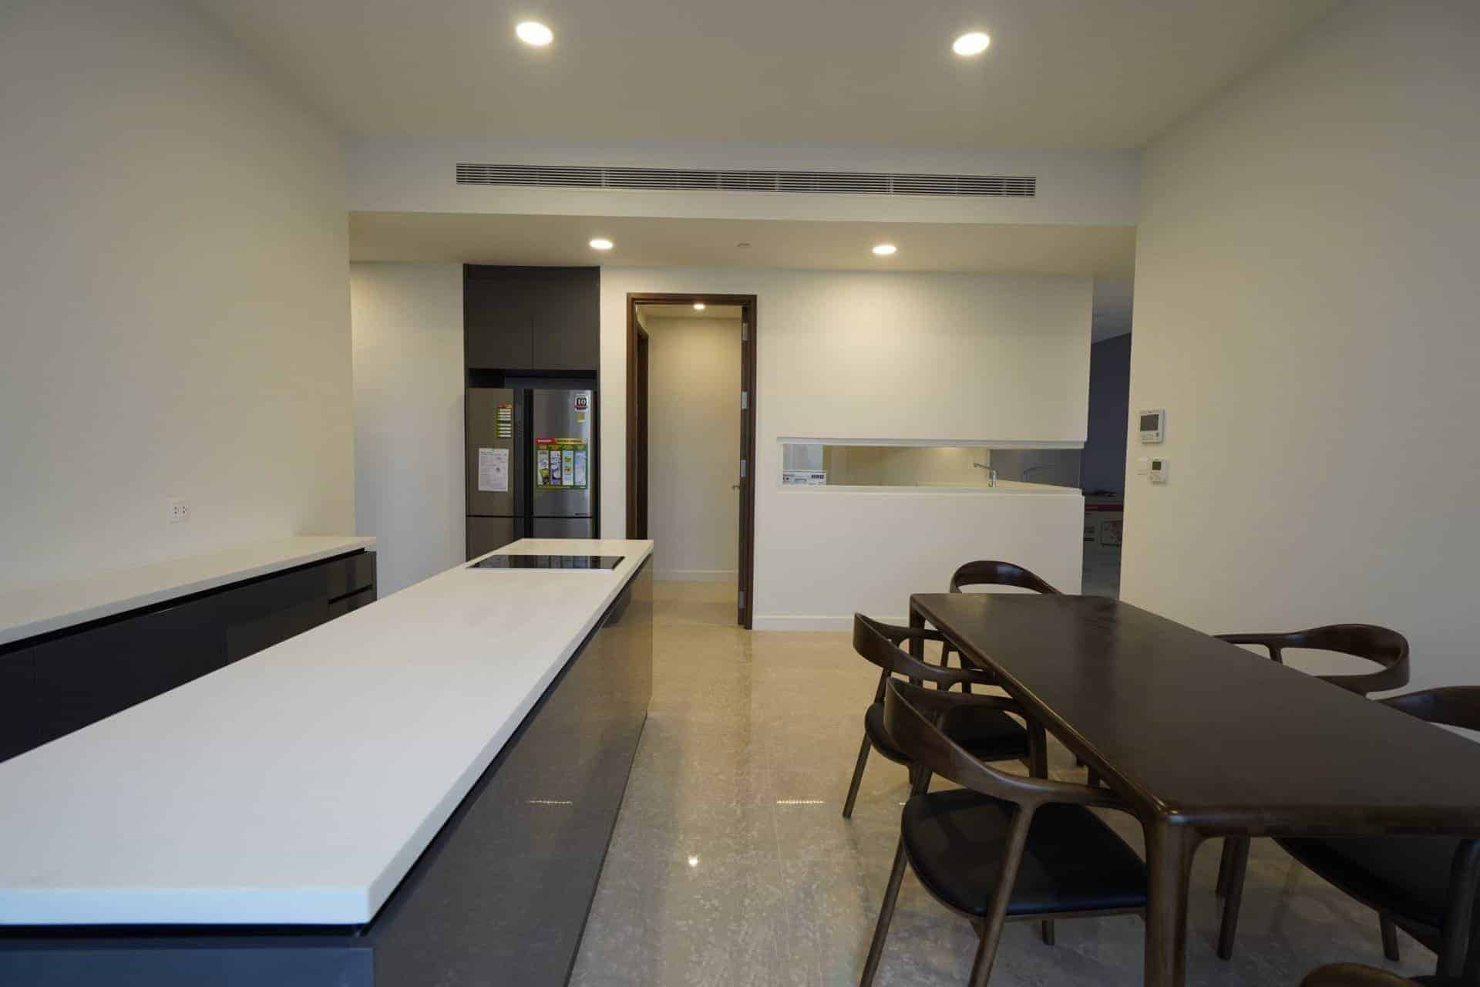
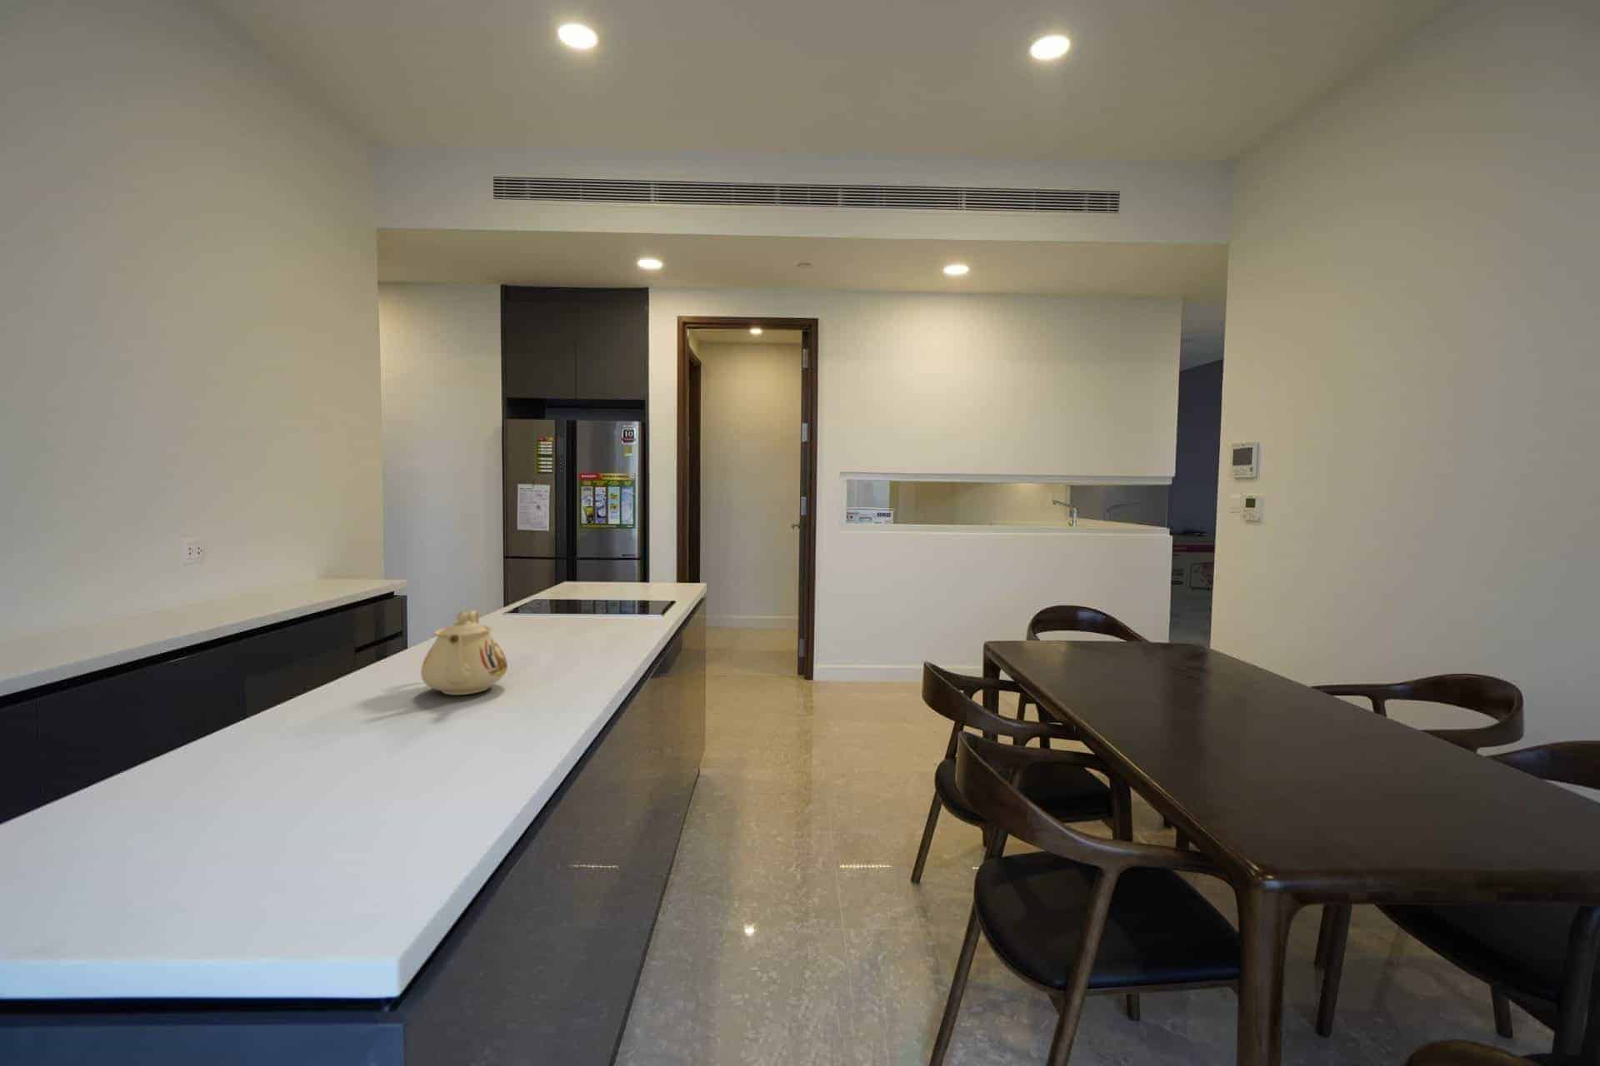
+ teapot (464, 648)
